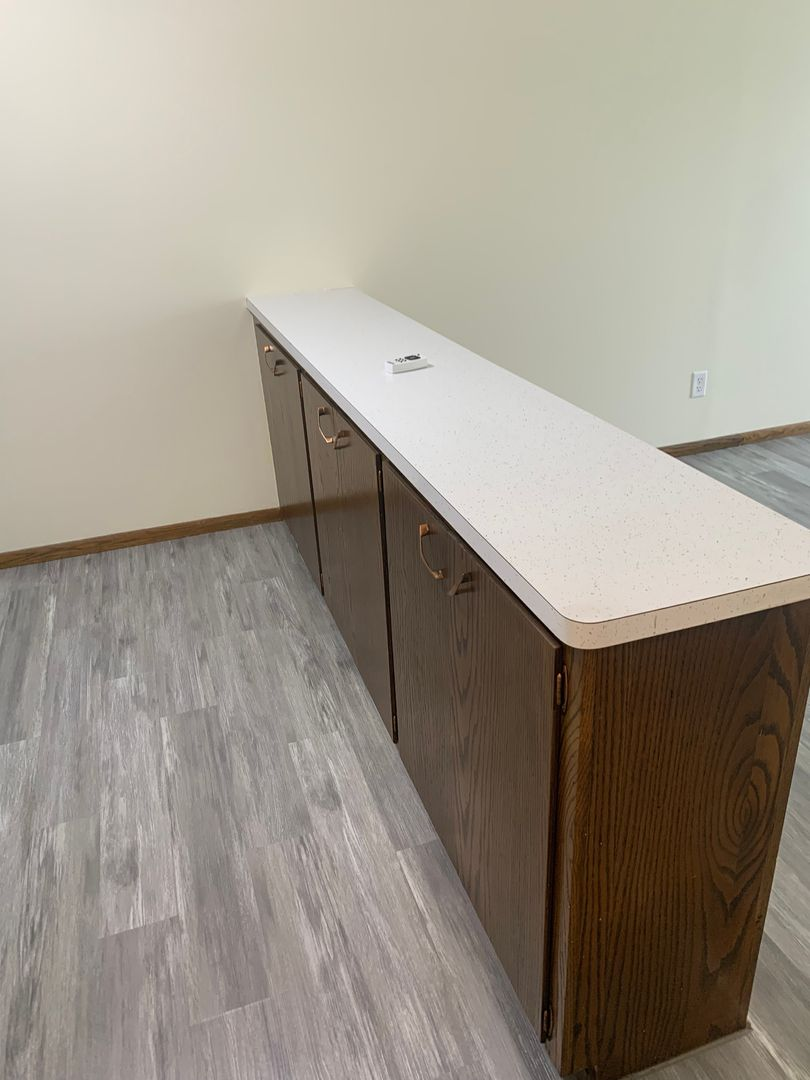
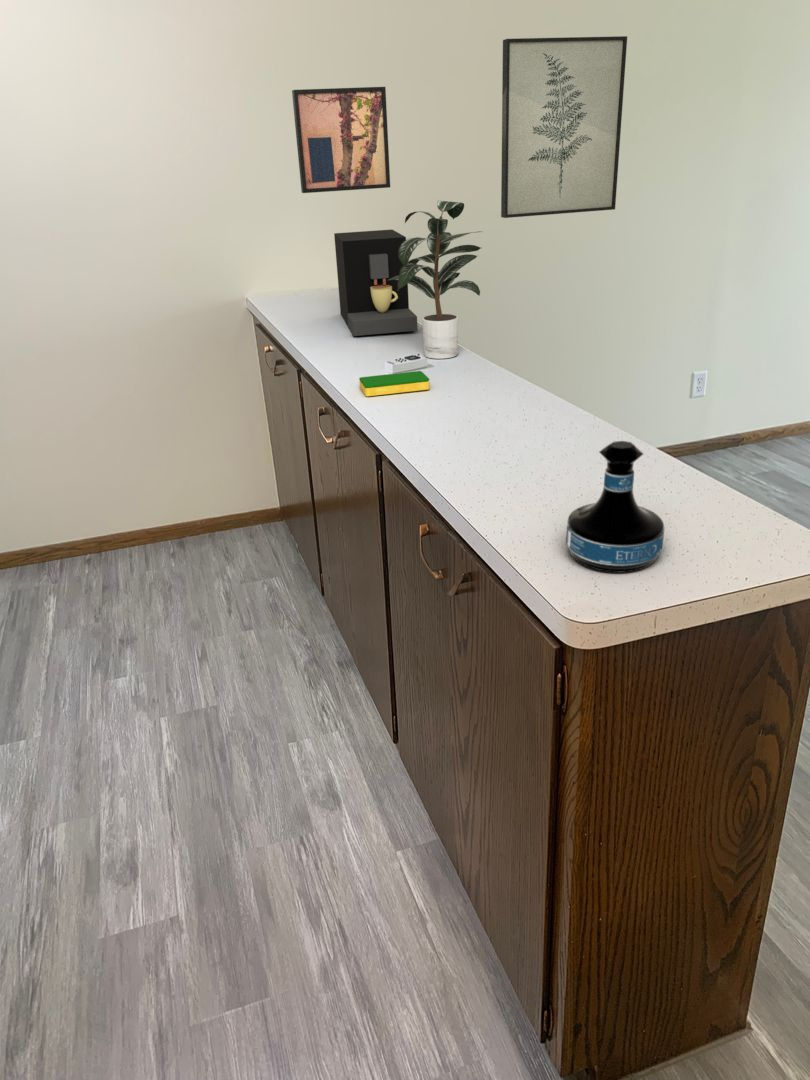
+ tequila bottle (617, 500)
+ dish sponge (394, 383)
+ potted plant (427, 283)
+ coffee maker (373, 281)
+ wall art (562, 129)
+ wall art (342, 140)
